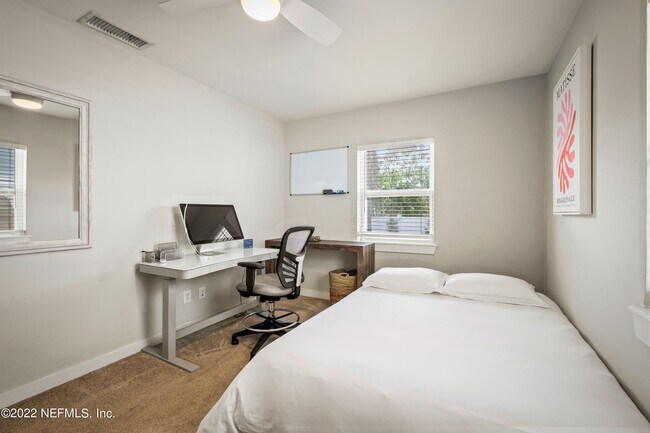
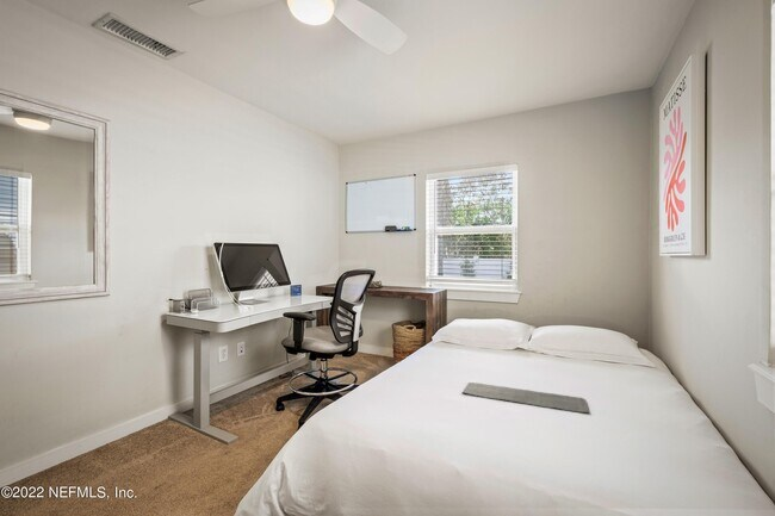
+ bath mat (522, 396)
